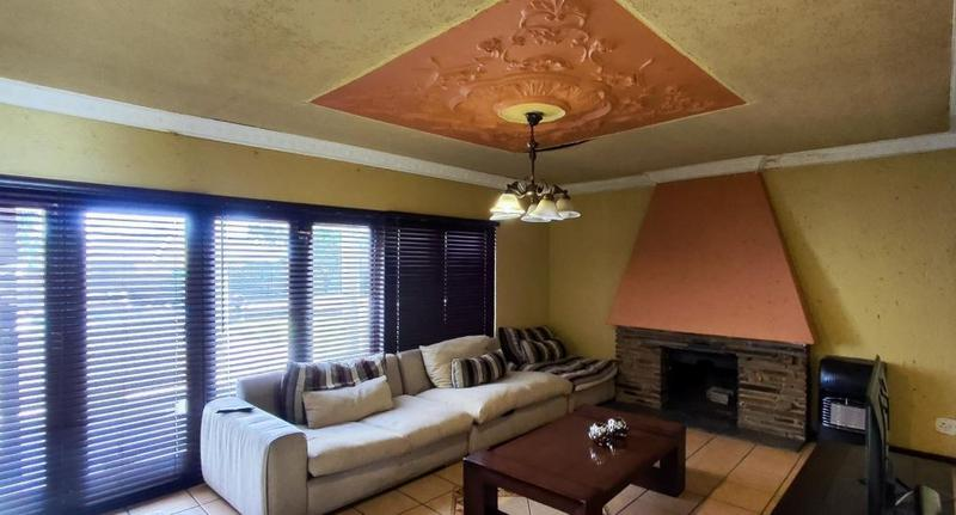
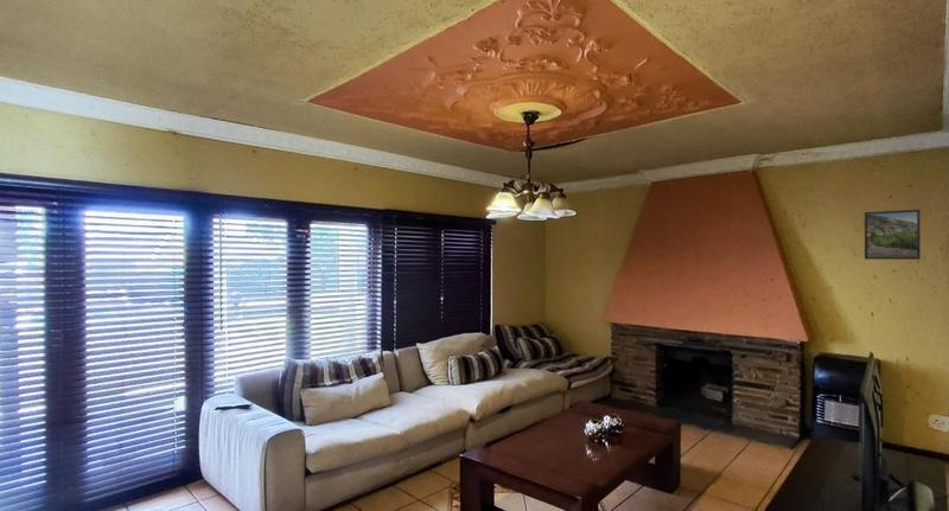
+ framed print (891, 235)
